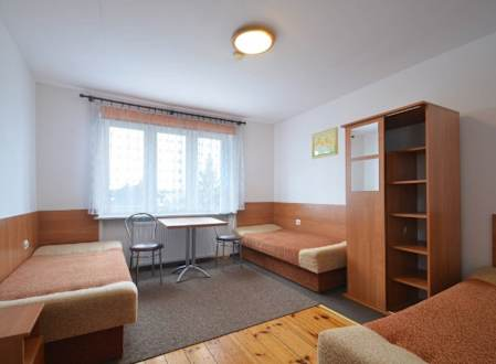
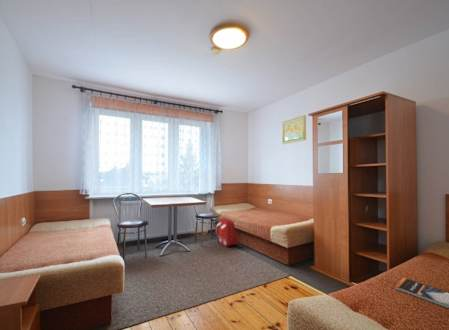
+ book (423, 291)
+ backpack (225, 231)
